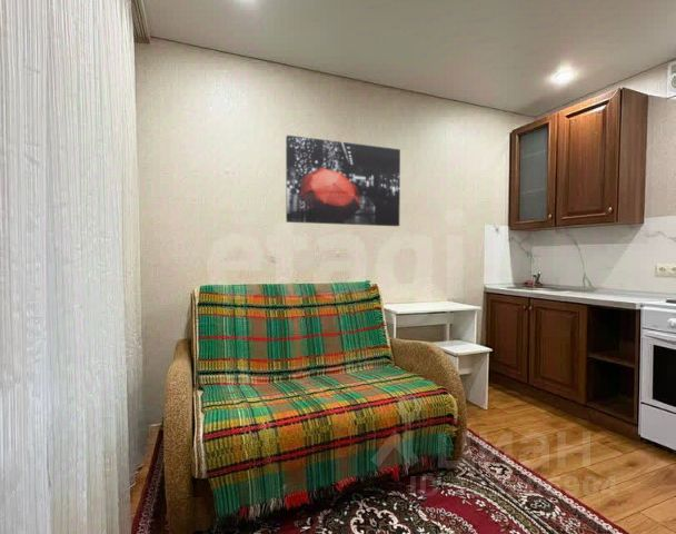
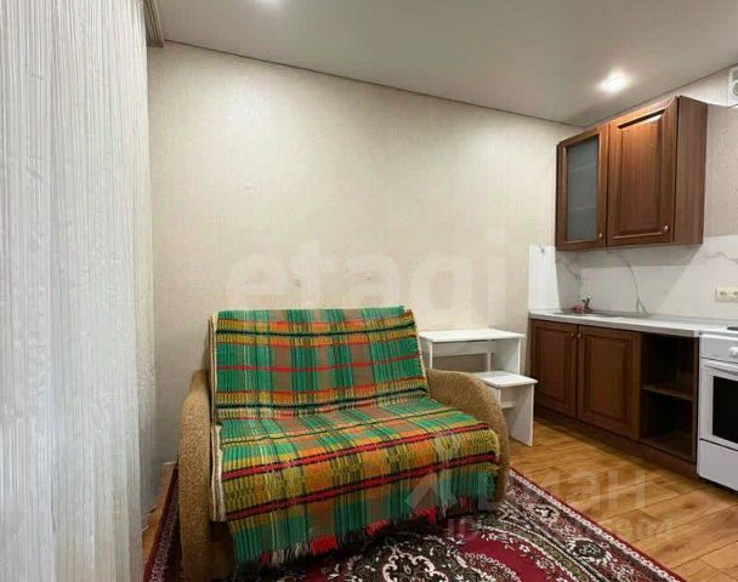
- wall art (346, 184)
